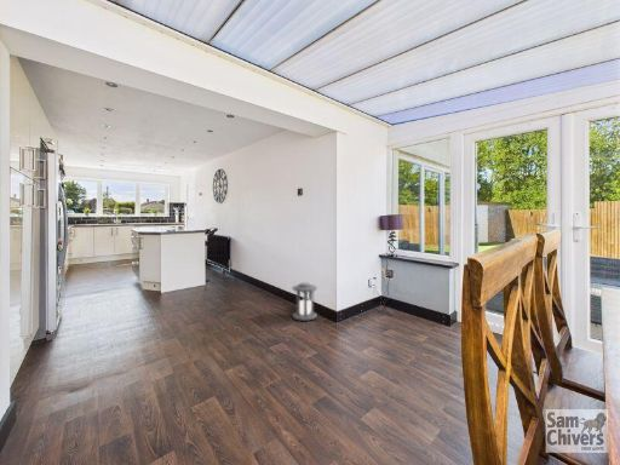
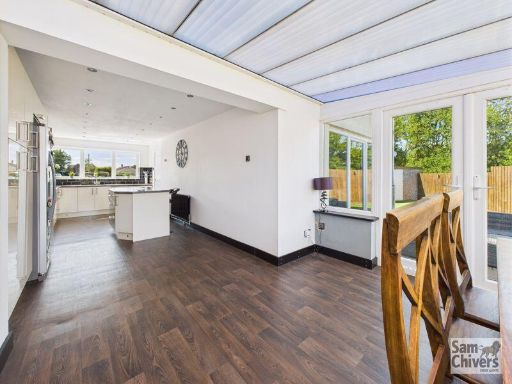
- lantern (304, 299)
